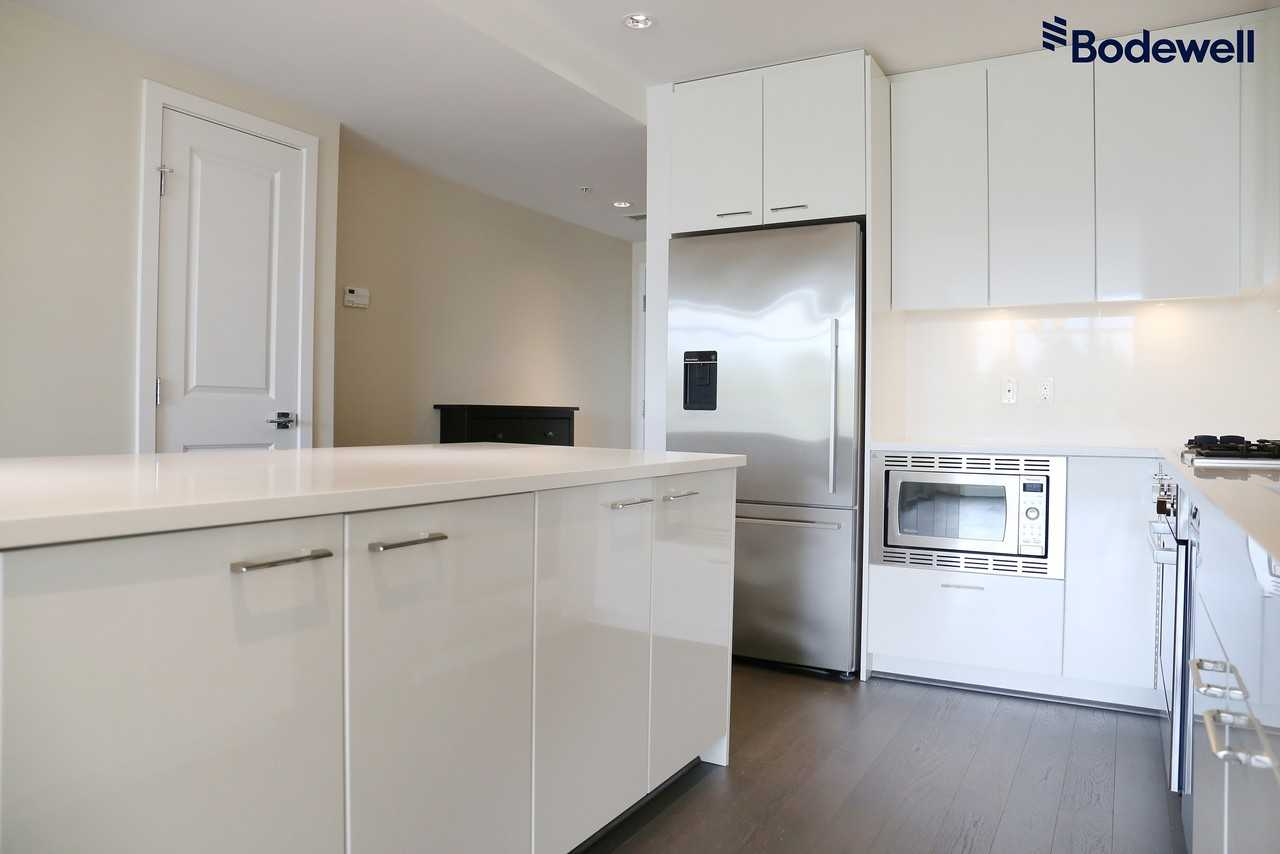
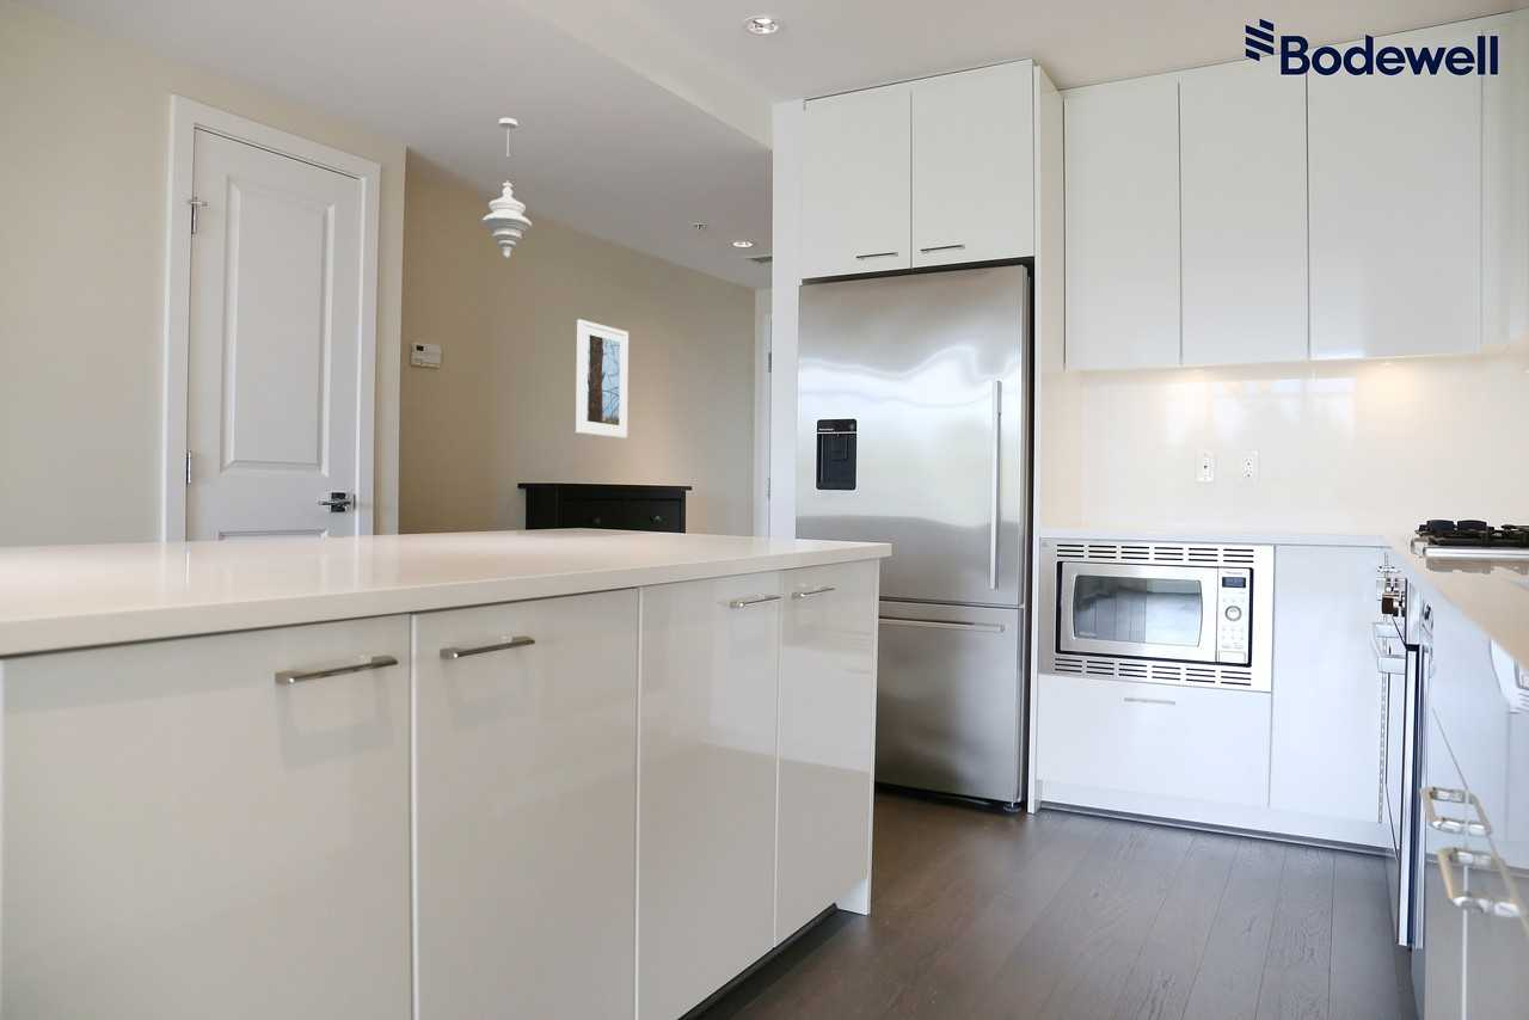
+ pendant light (506, 190)
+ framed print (602, 380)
